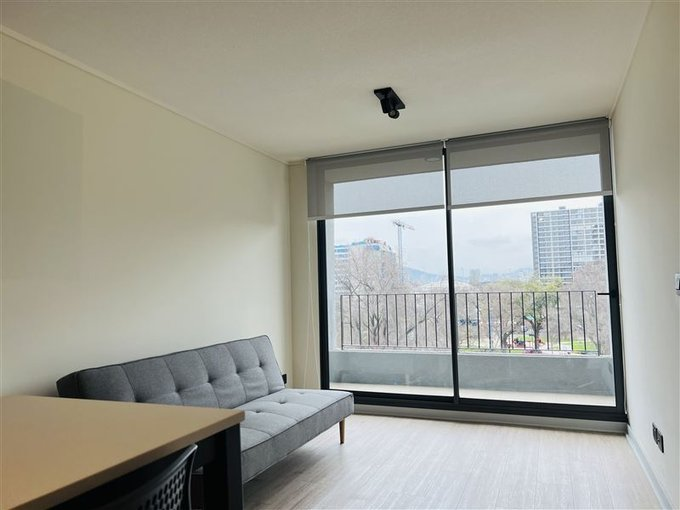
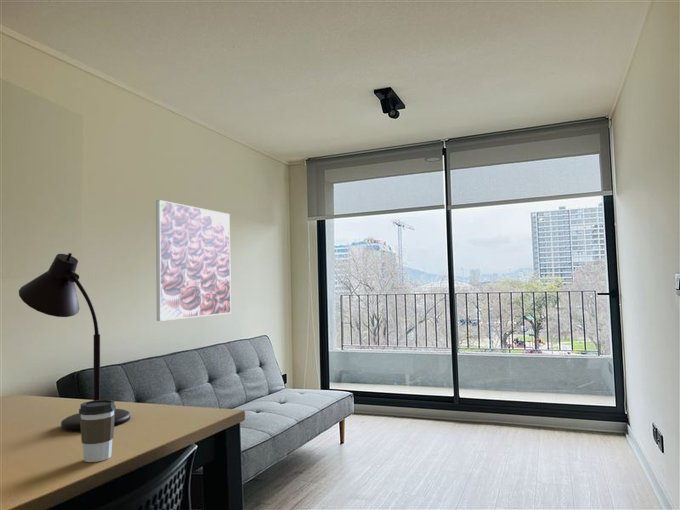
+ desk lamp (69, 316)
+ coffee cup (97, 430)
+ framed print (196, 261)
